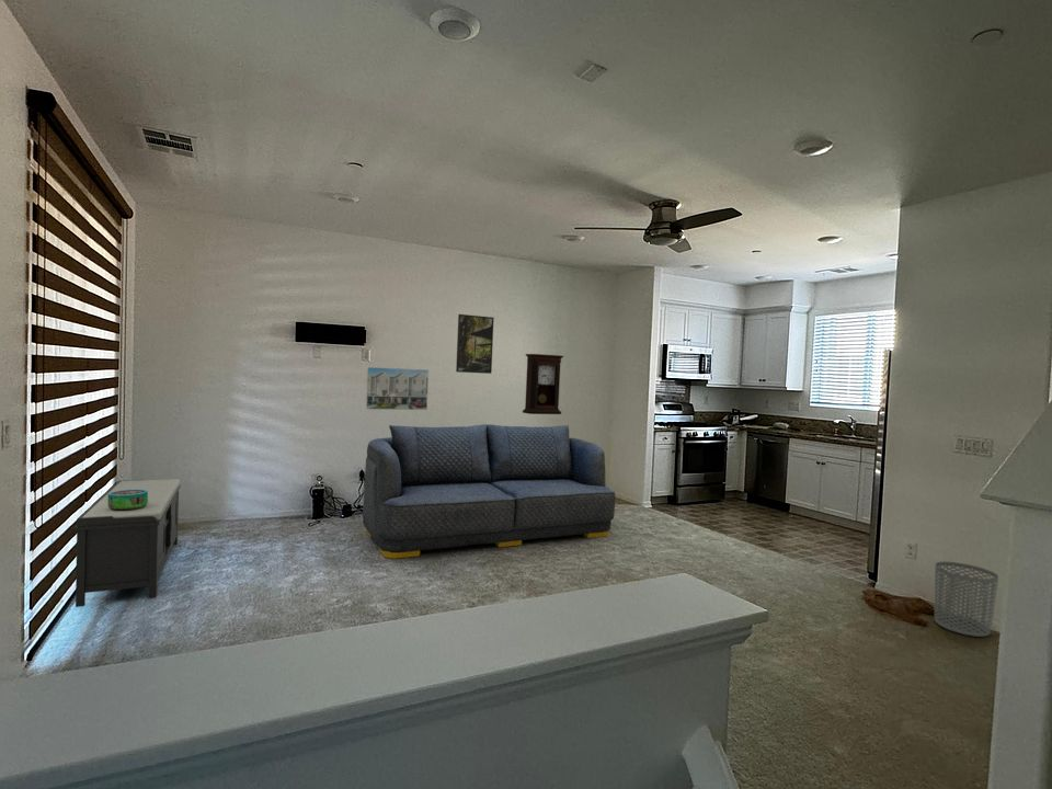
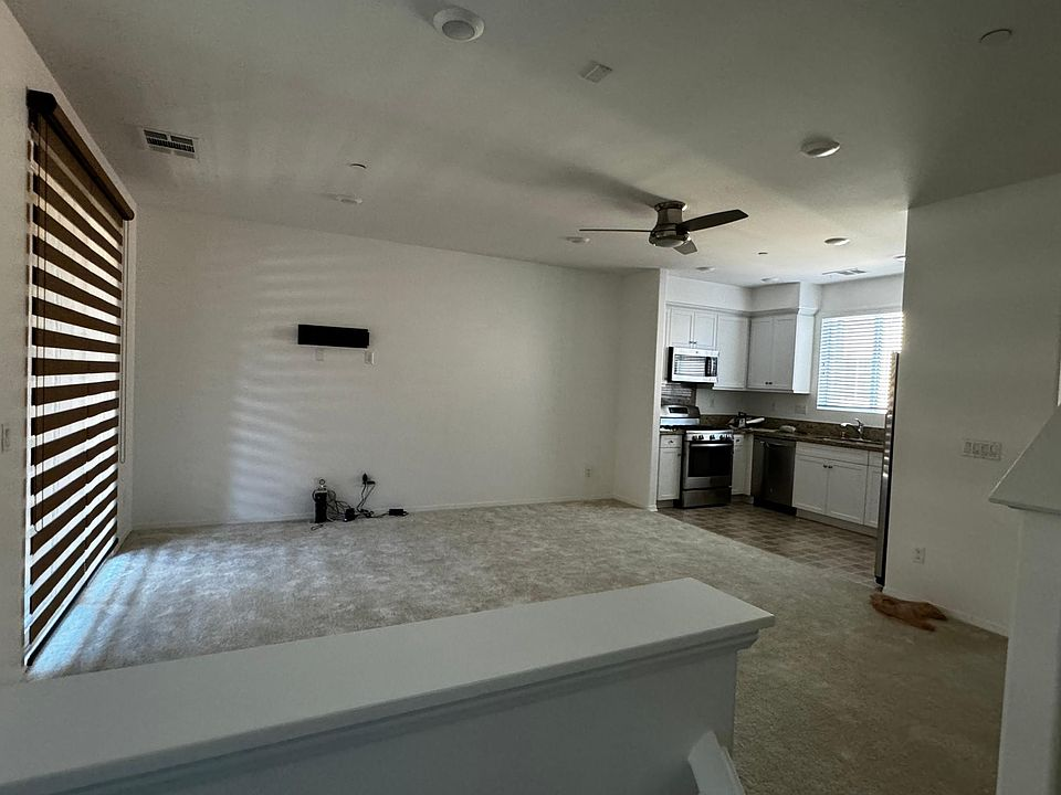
- sofa (492, 480)
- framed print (398, 389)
- decorative bowl (128, 499)
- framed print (474, 344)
- bench (135, 533)
- waste bin (963, 598)
- pendulum clock (544, 384)
